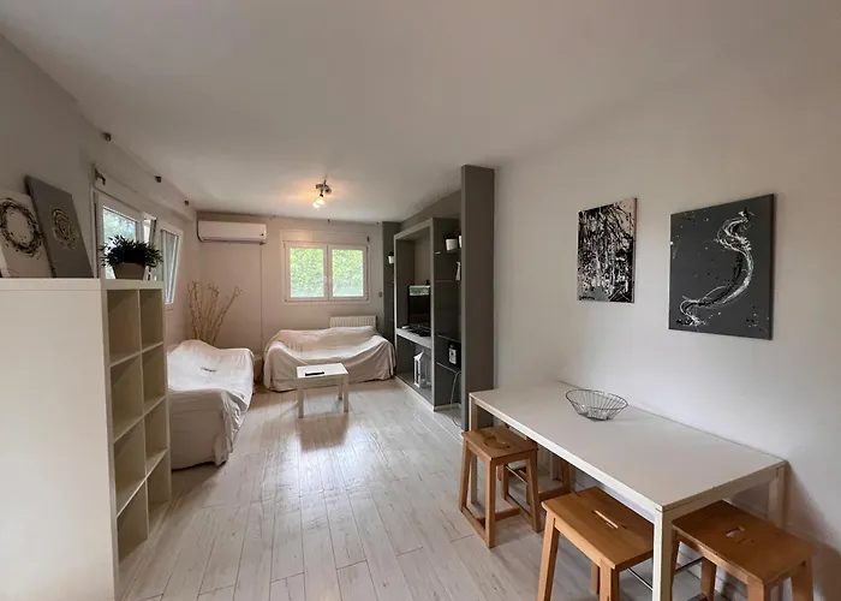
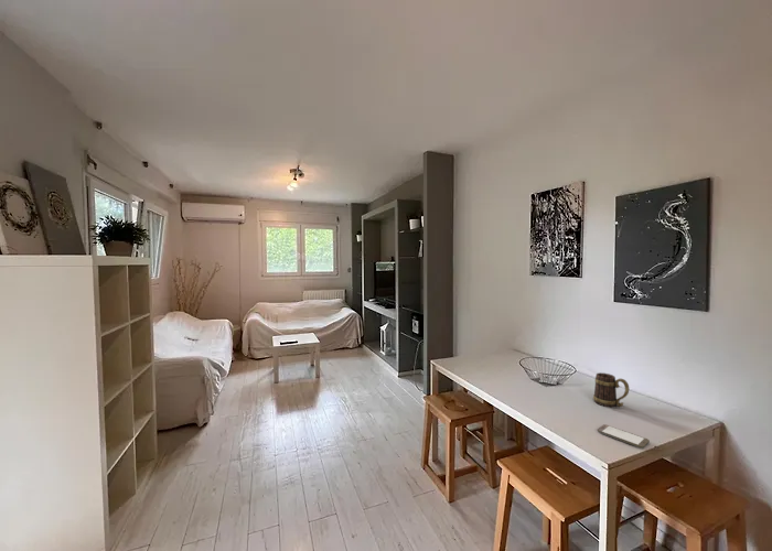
+ smartphone (622, 435)
+ mug (610, 390)
